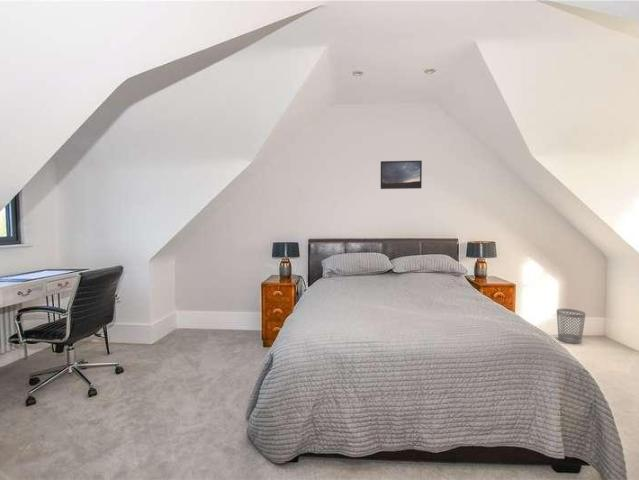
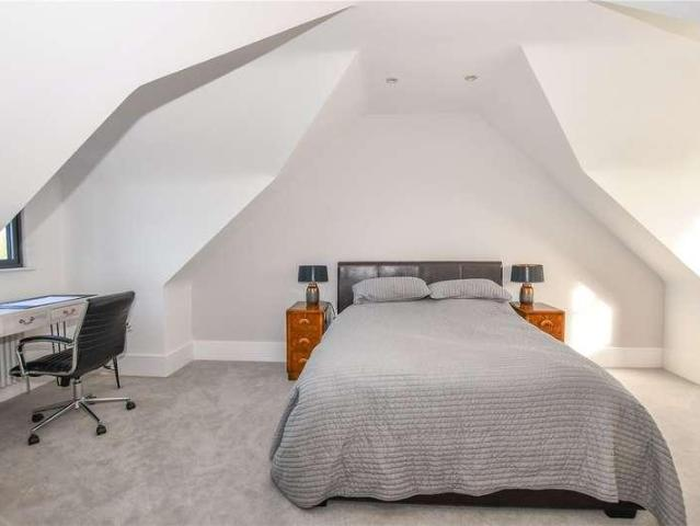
- wastebasket (570, 325)
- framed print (401, 174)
